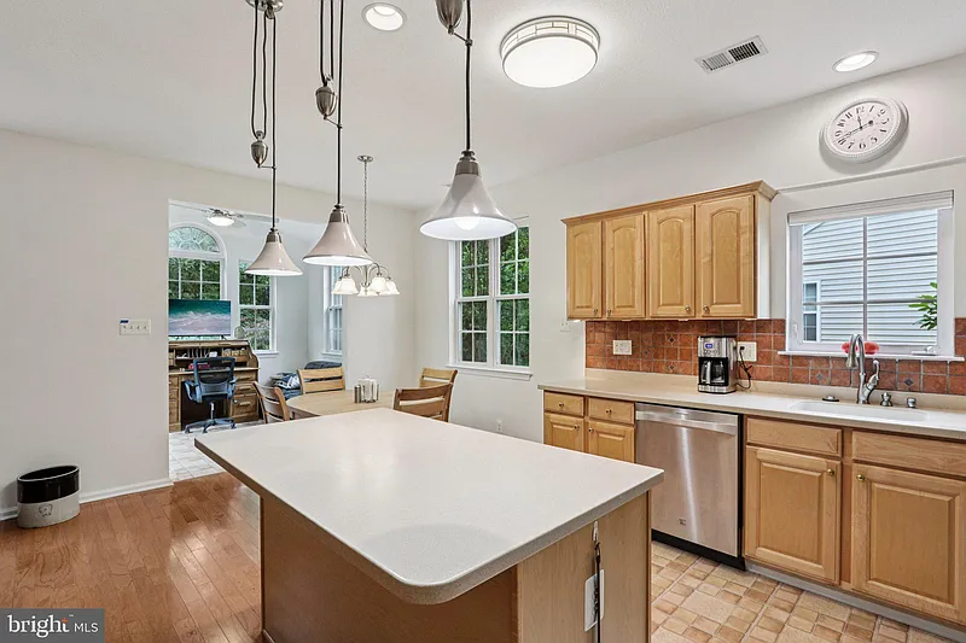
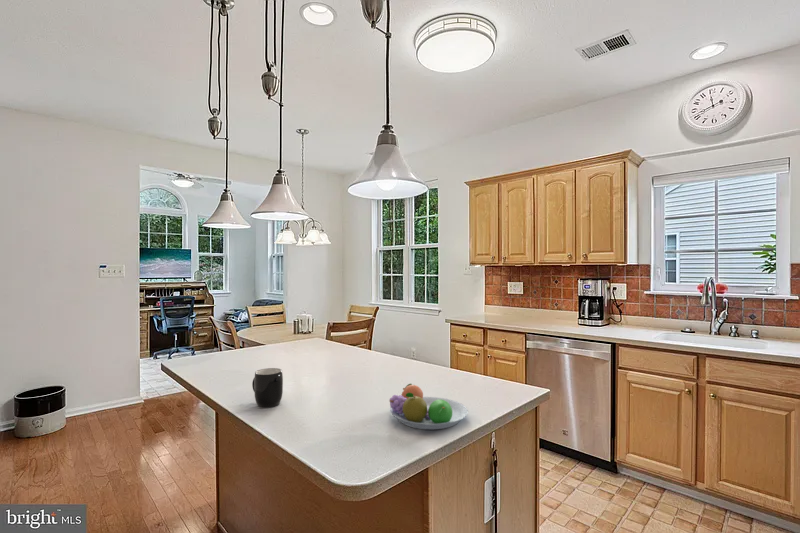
+ mug (265, 386)
+ fruit bowl (428, 402)
